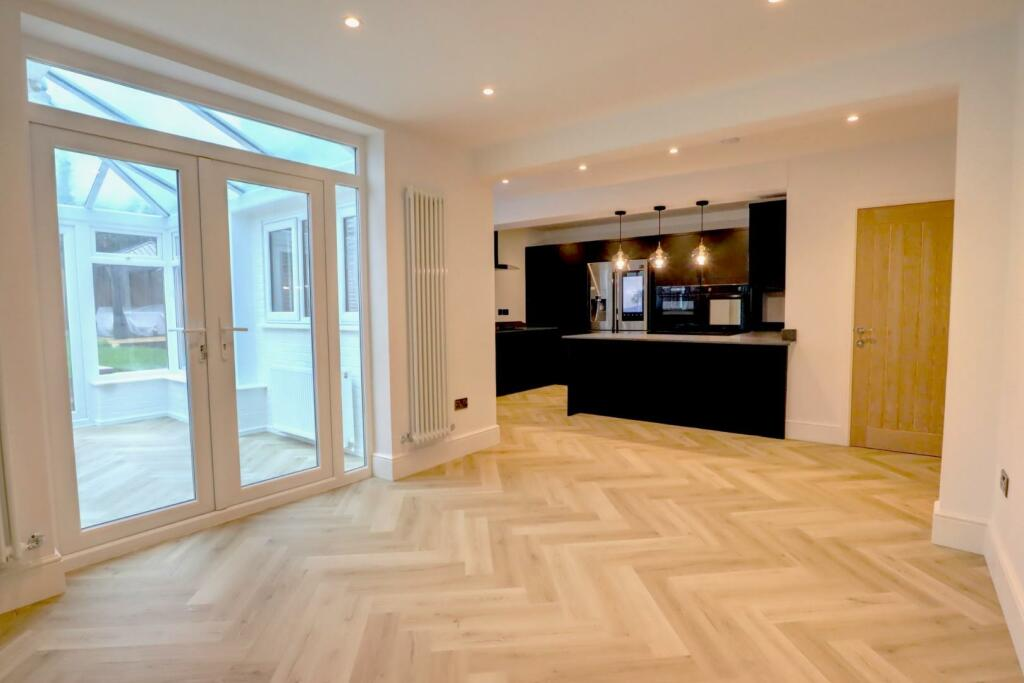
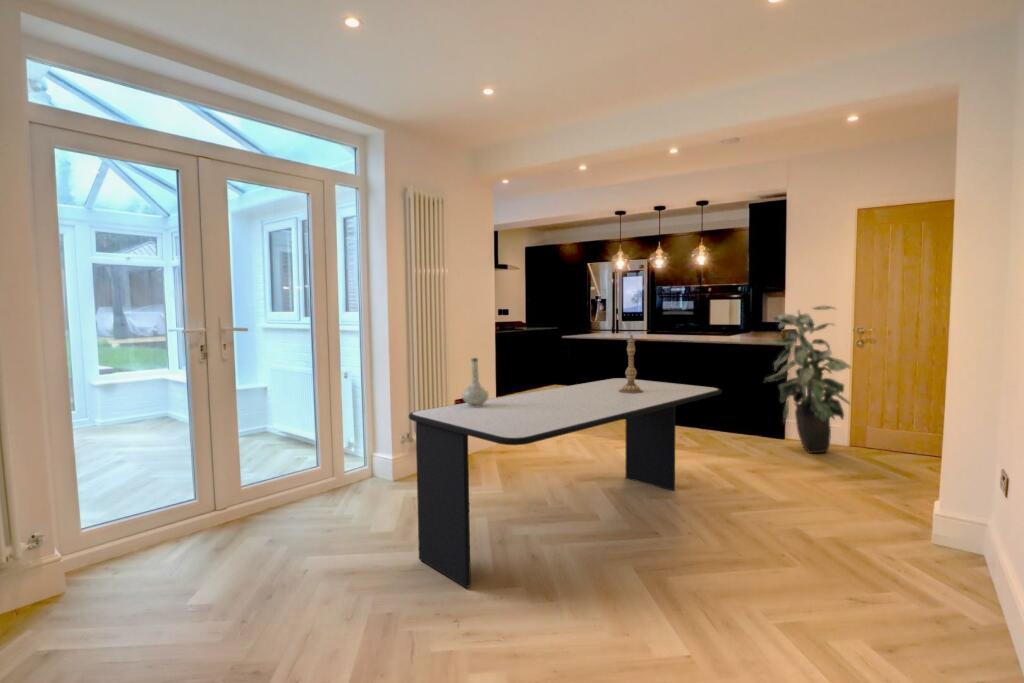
+ dining table (575, 431)
+ candlestick (631, 362)
+ vase (475, 381)
+ indoor plant (811, 380)
